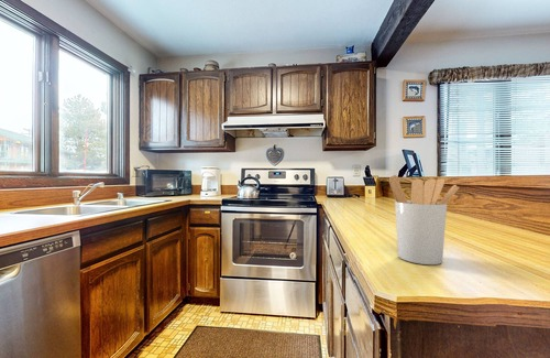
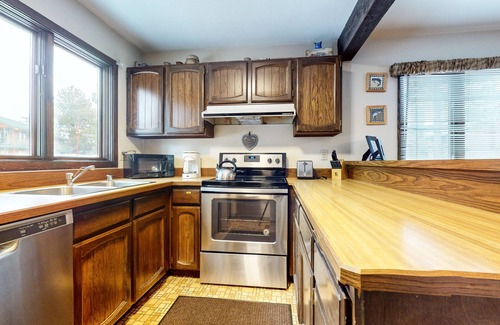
- utensil holder (421, 215)
